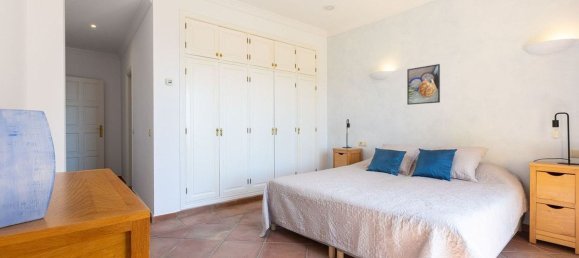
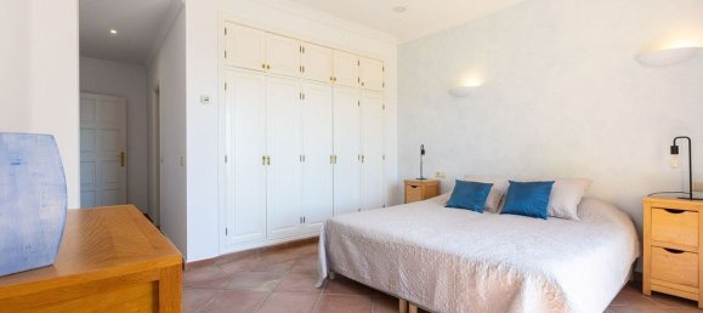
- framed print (422, 85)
